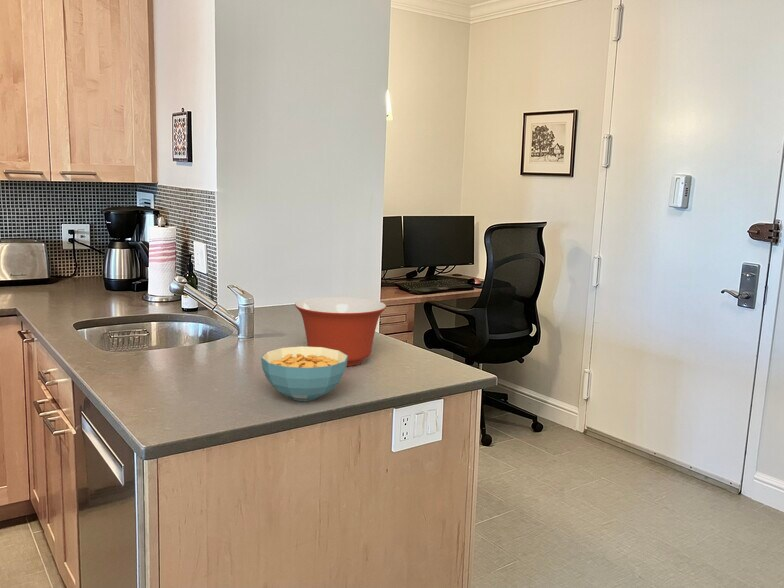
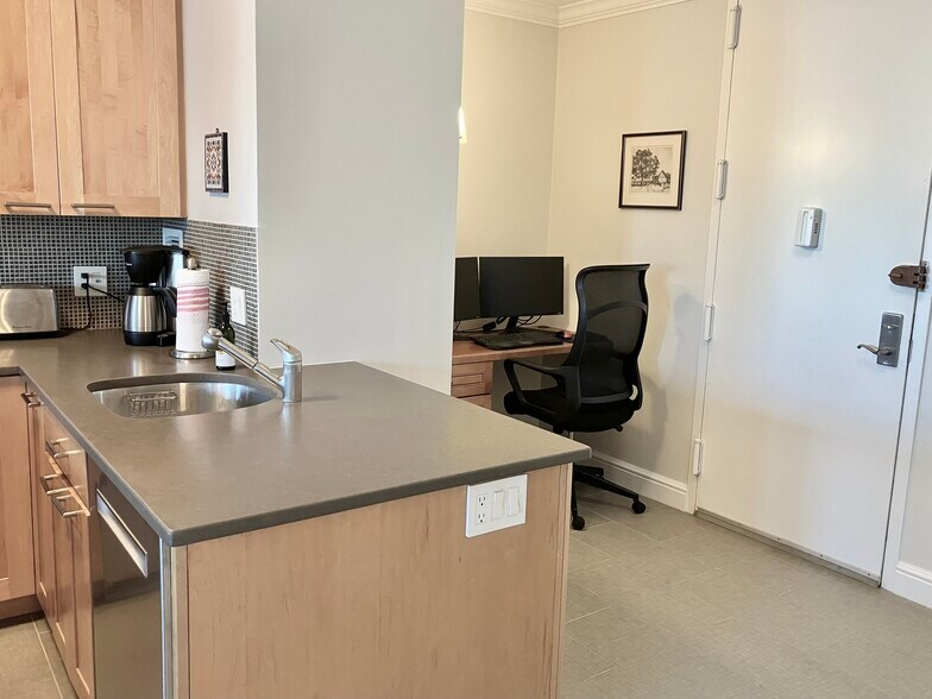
- mixing bowl (340, 332)
- cereal bowl (304, 376)
